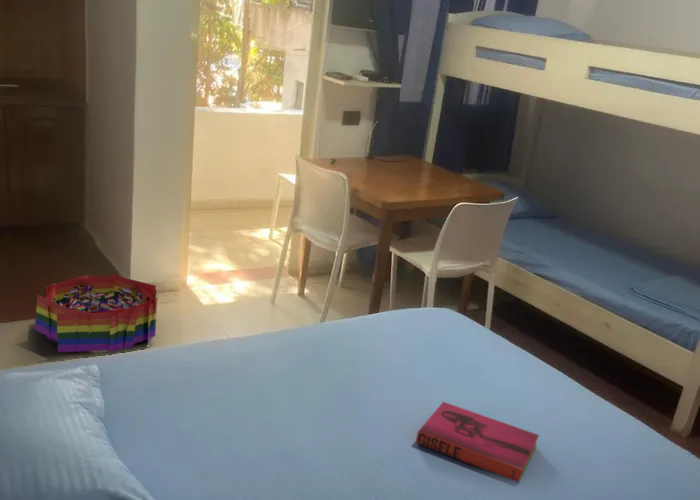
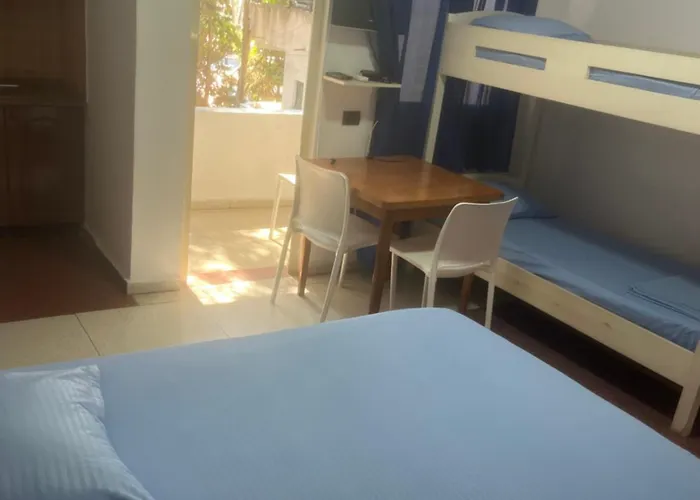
- hardback book (478, 439)
- storage bin (98, 309)
